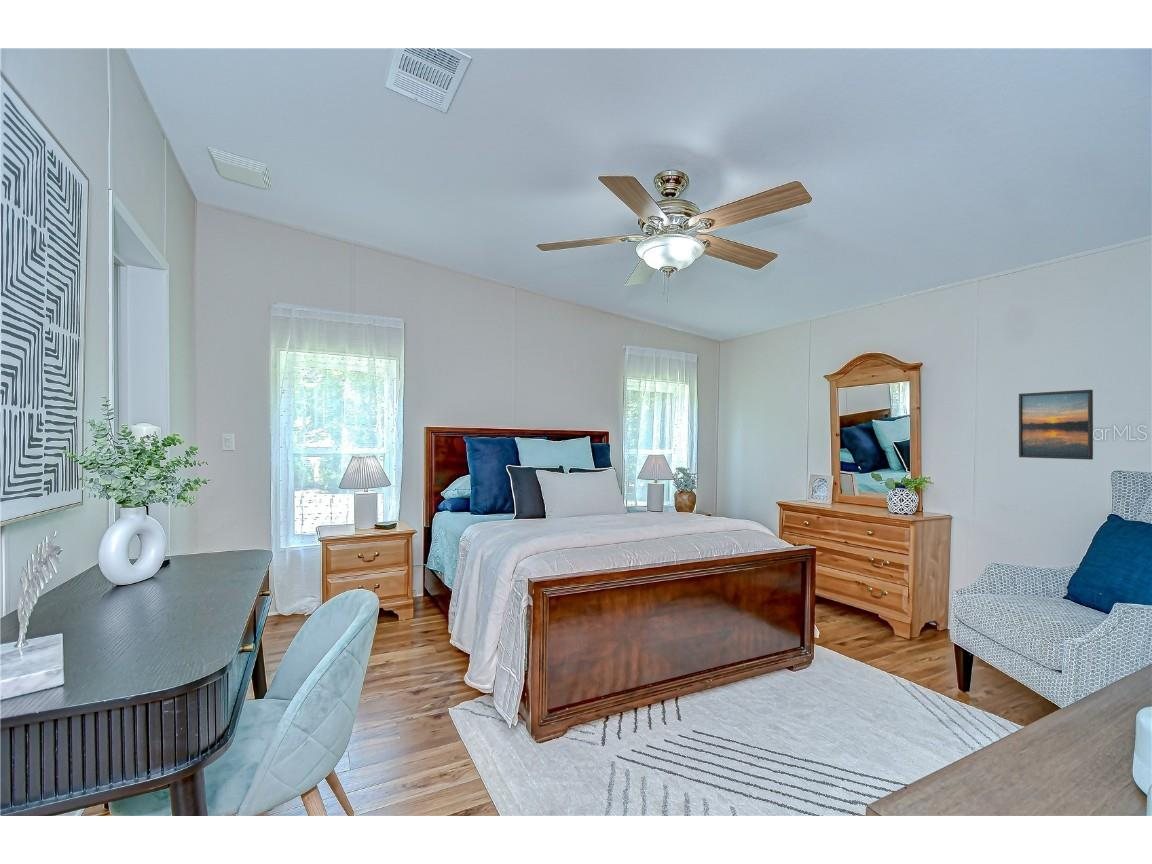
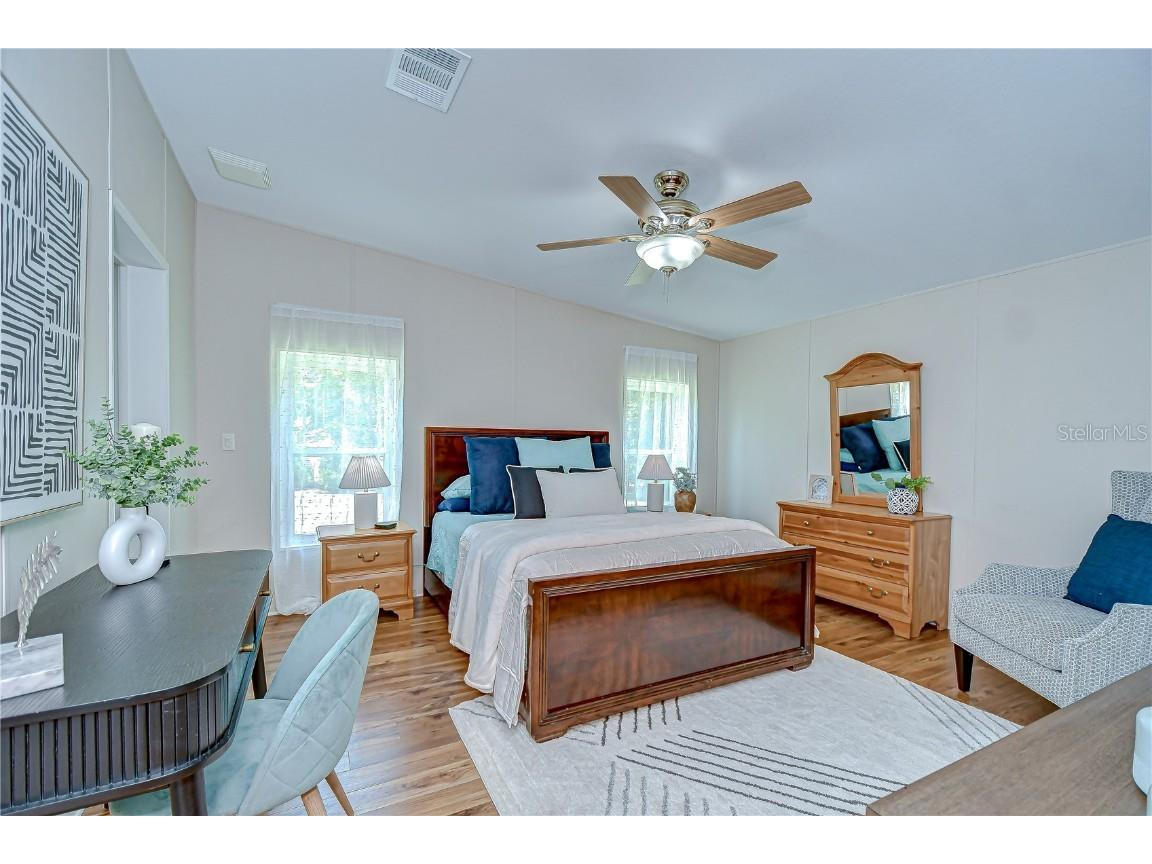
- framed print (1054, 425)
